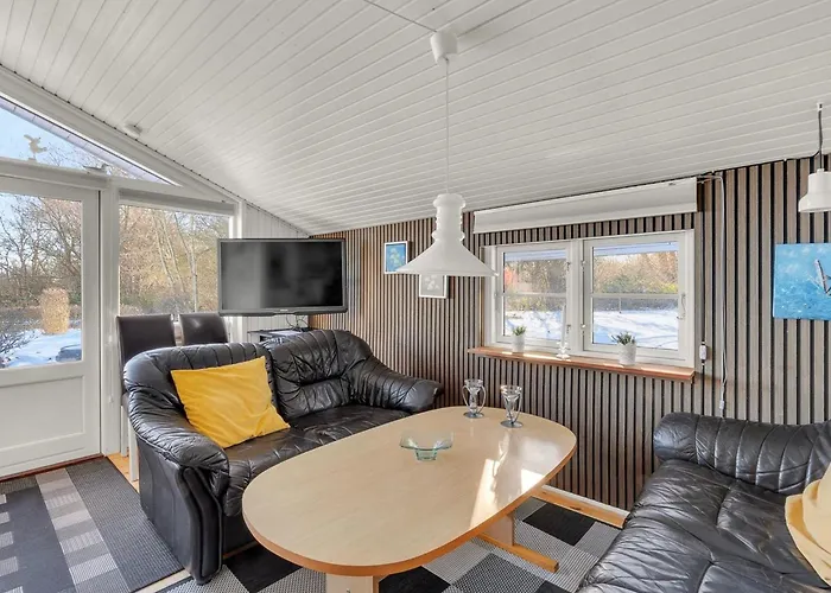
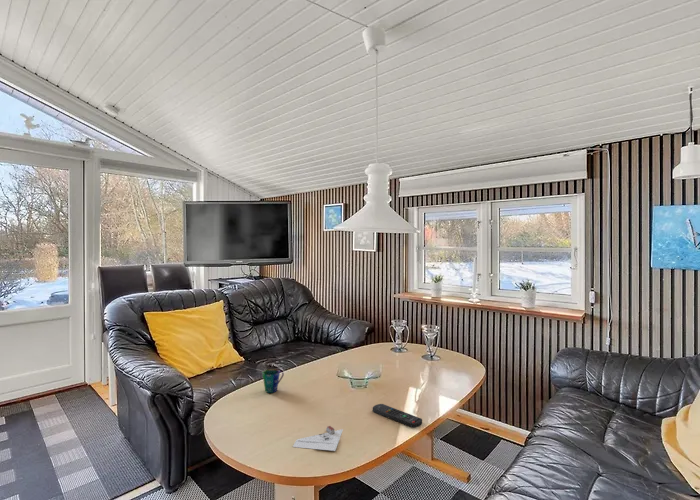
+ remote control (396, 414)
+ cup (273, 380)
+ architectural model (323, 433)
